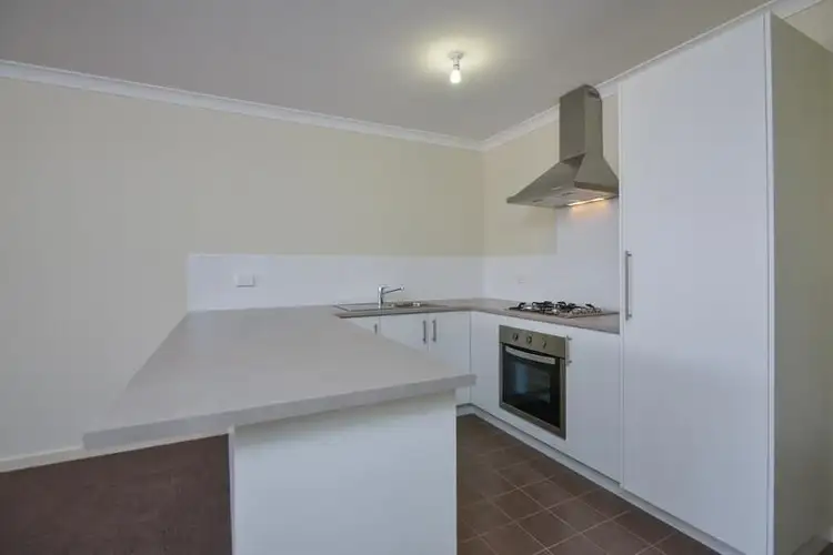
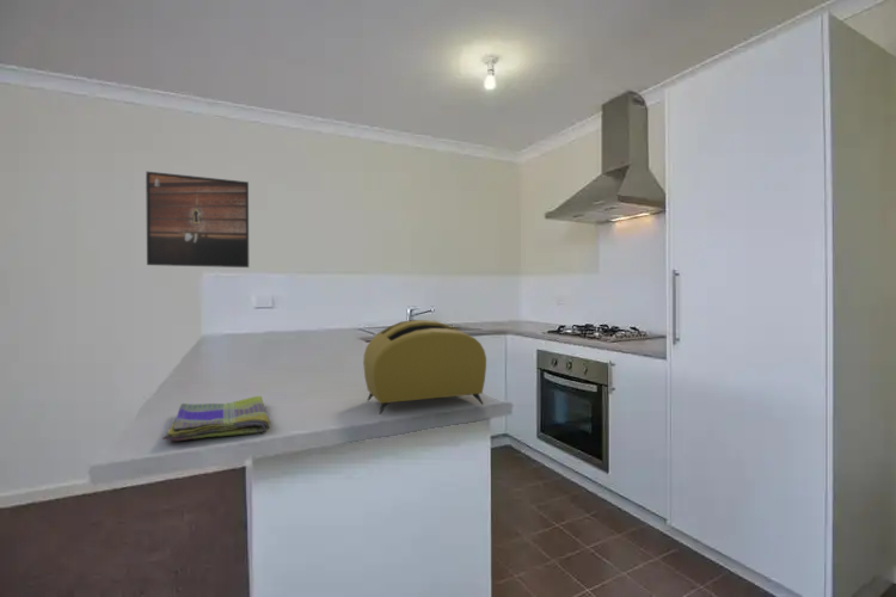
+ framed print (200, 221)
+ dish towel (221, 416)
+ toaster (424, 361)
